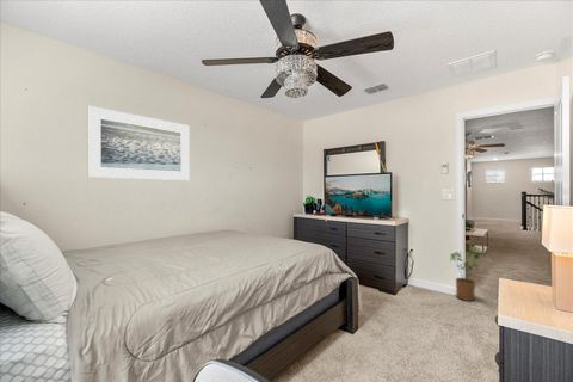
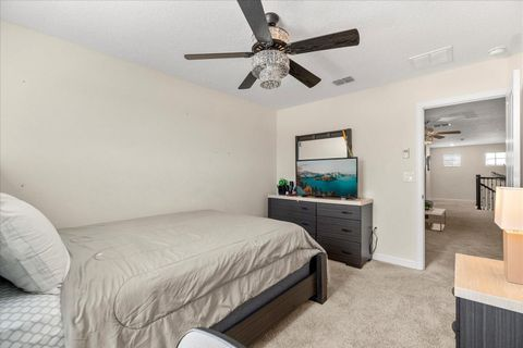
- house plant (468, 273)
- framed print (144, 148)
